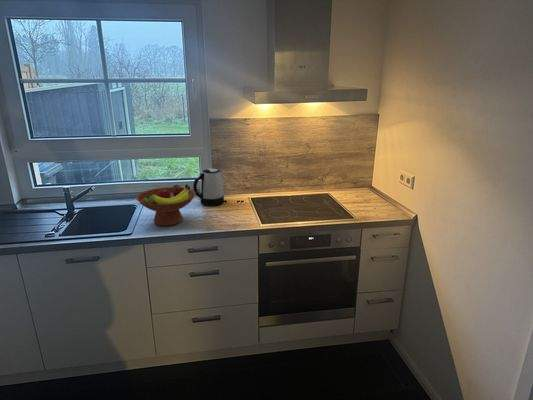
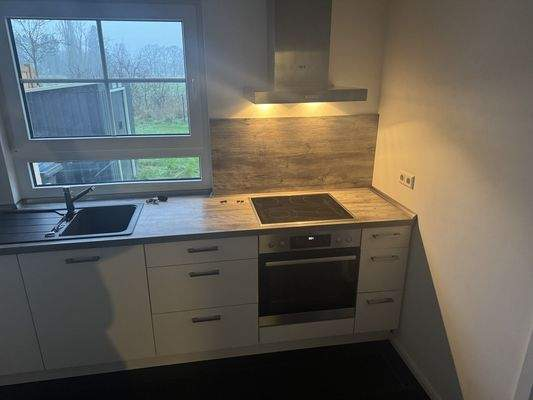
- fruit bowl (167, 203)
- kettle (208, 186)
